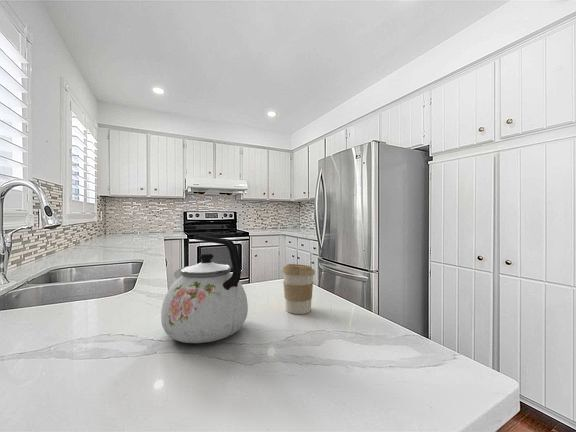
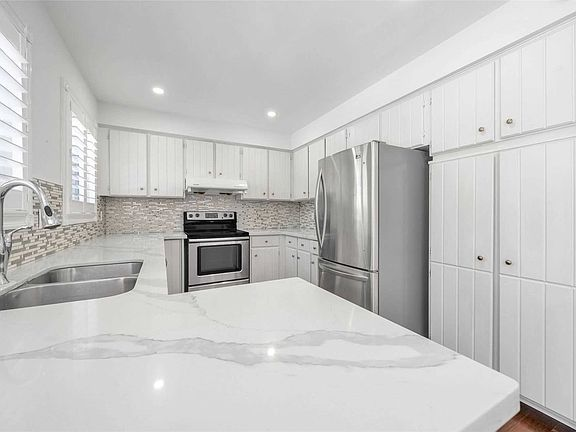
- coffee cup (298, 286)
- kettle (205, 283)
